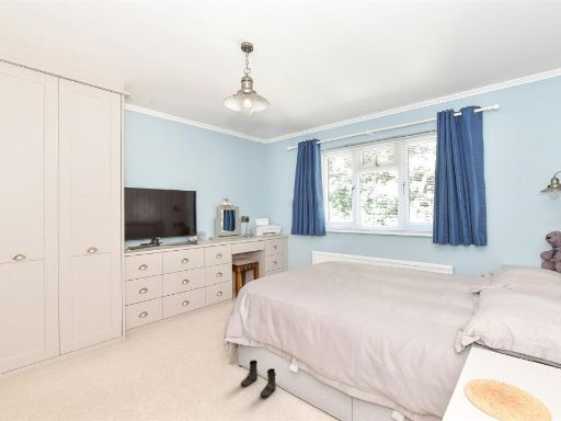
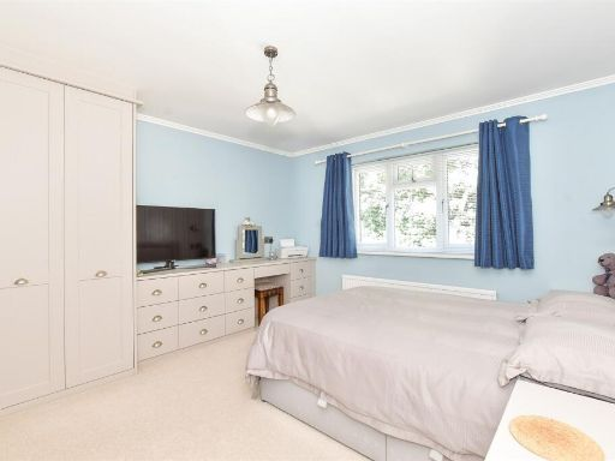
- boots (256, 377)
